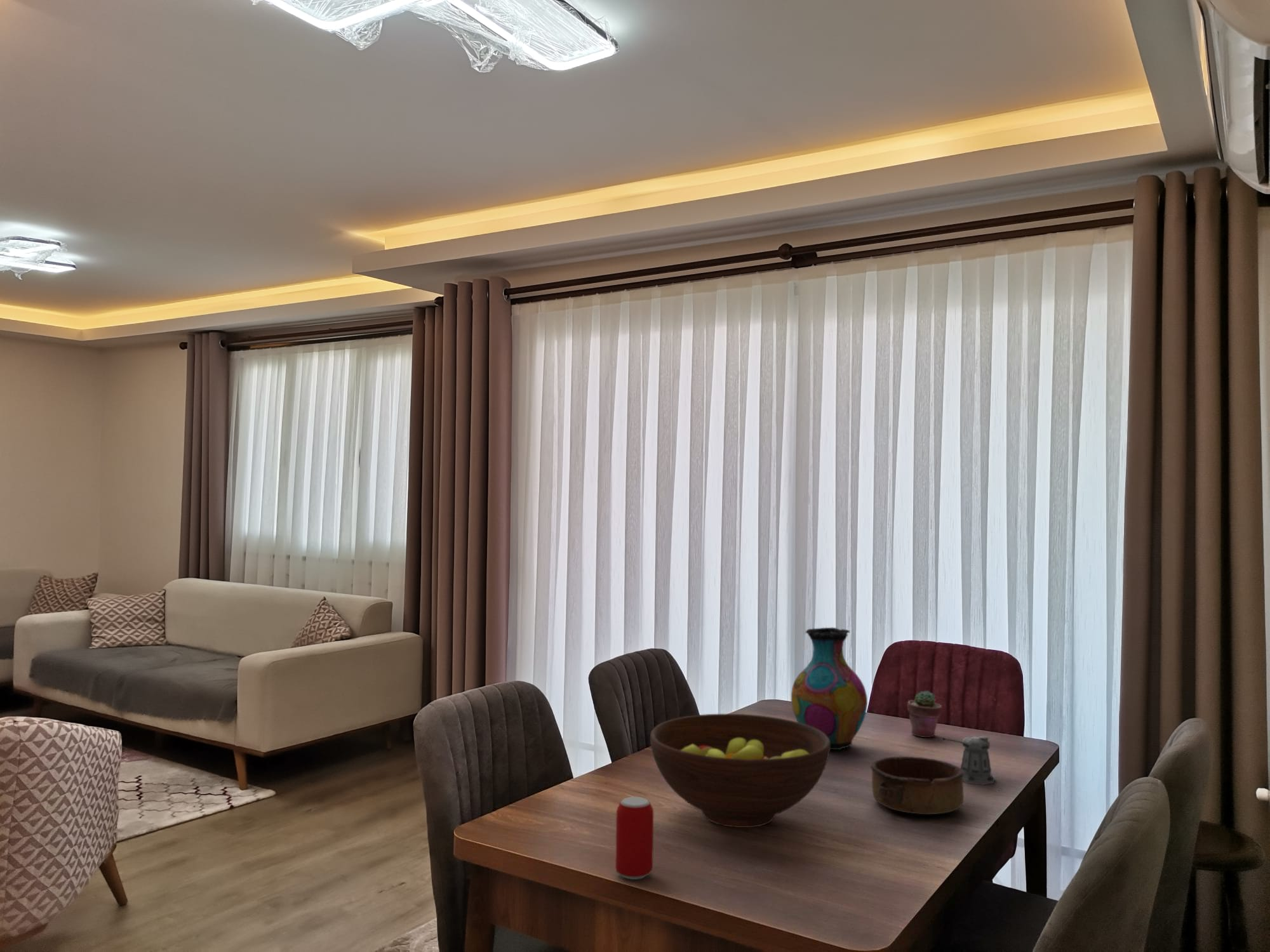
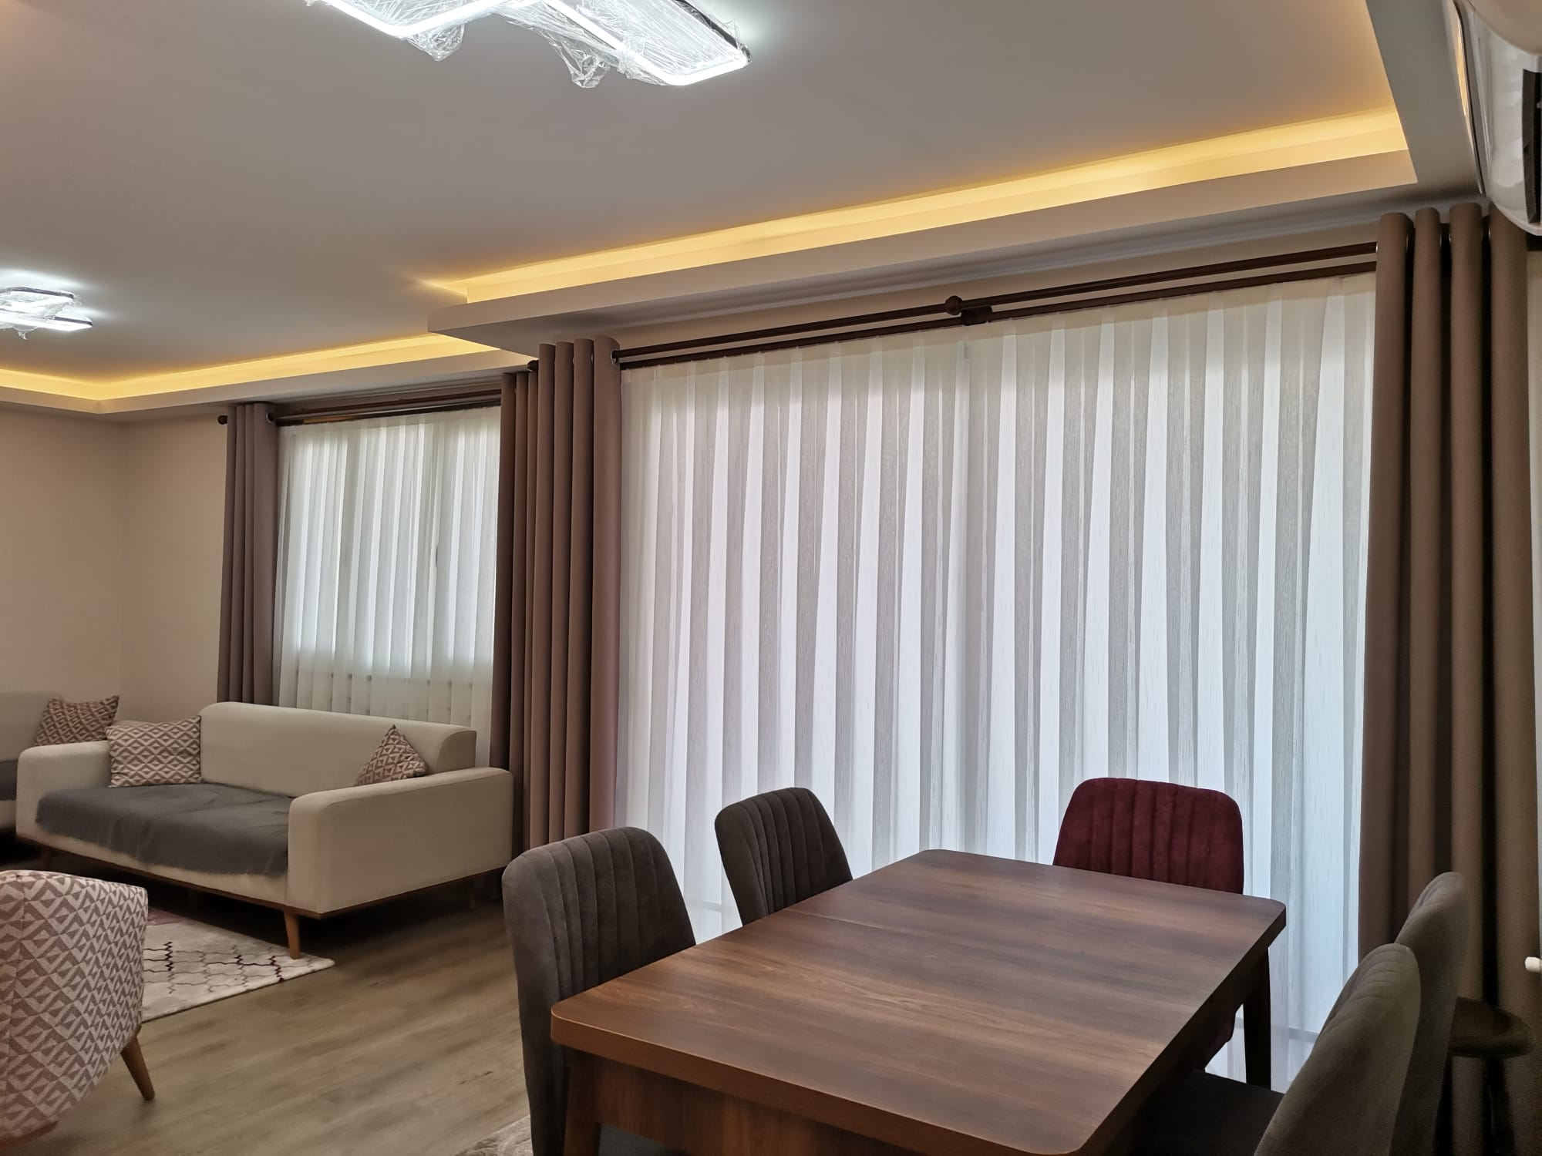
- bowl (916, 786)
- beverage can (634, 837)
- pepper shaker (972, 757)
- fruit bowl (739, 776)
- vase (829, 687)
- potted succulent (924, 713)
